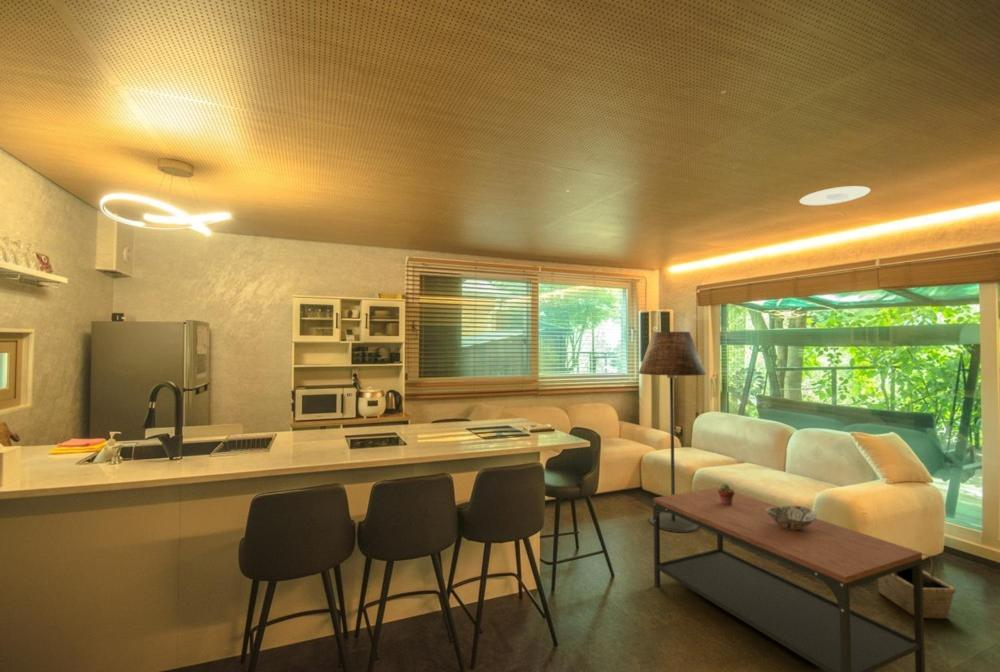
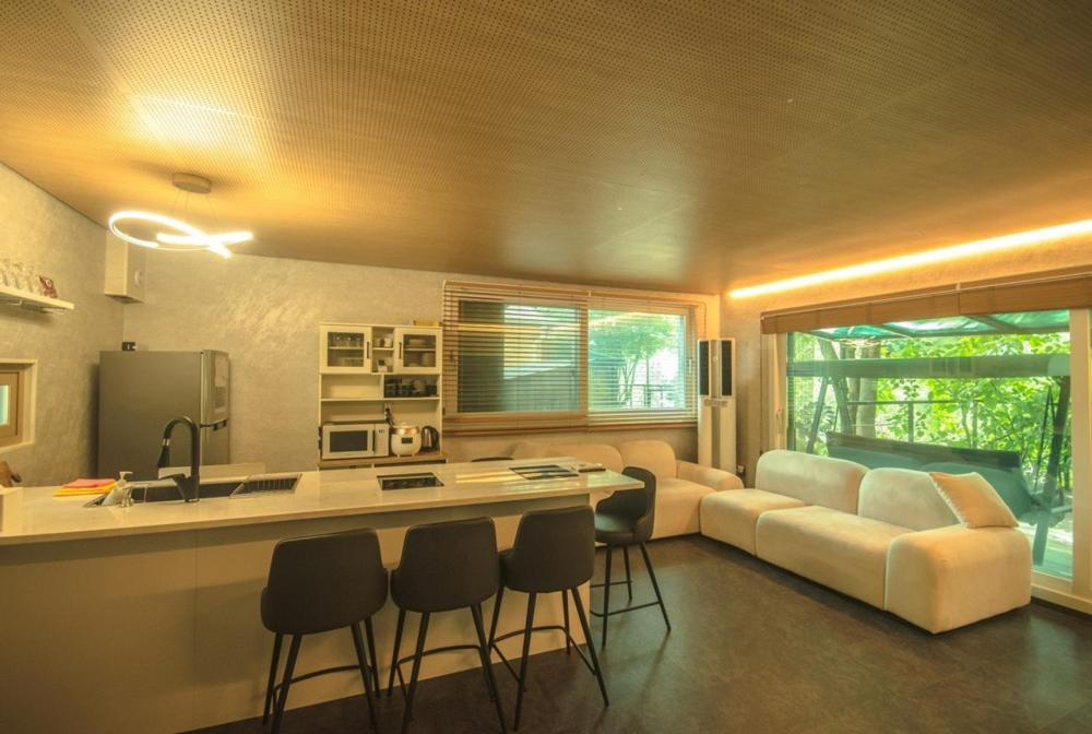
- coffee table (767, 571)
- basket (912, 578)
- recessed light (833, 193)
- potted succulent (726, 493)
- decorative bowl (790, 518)
- floor lamp (672, 427)
